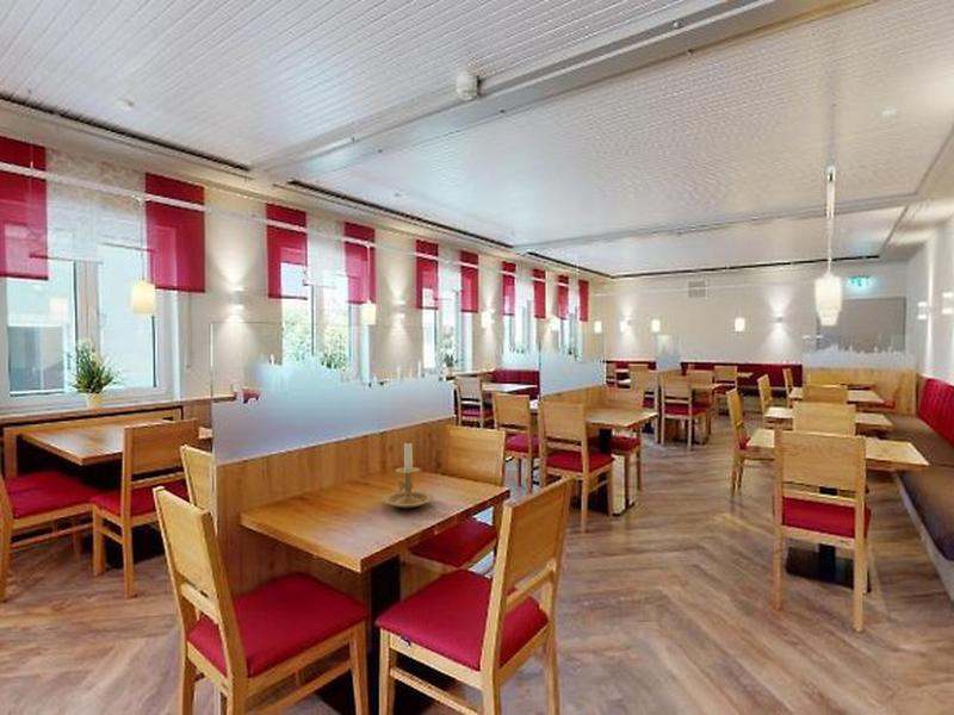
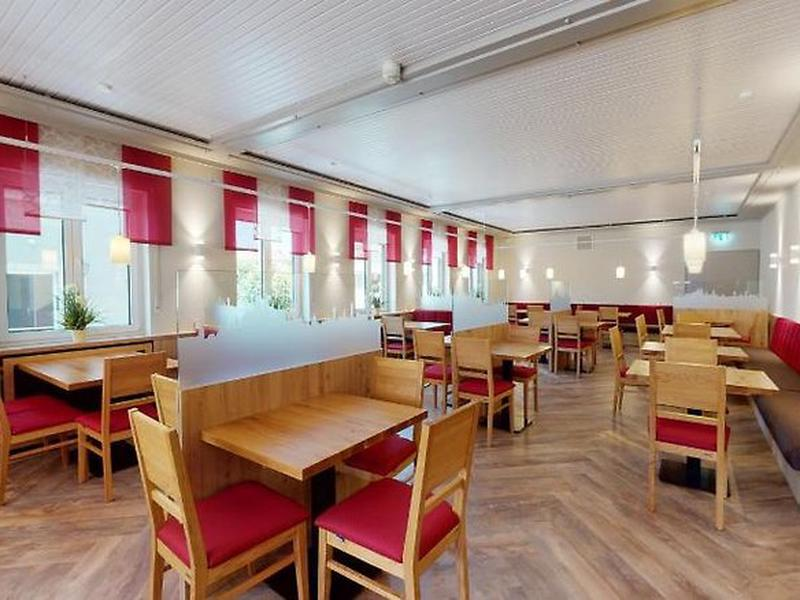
- candle holder (408, 472)
